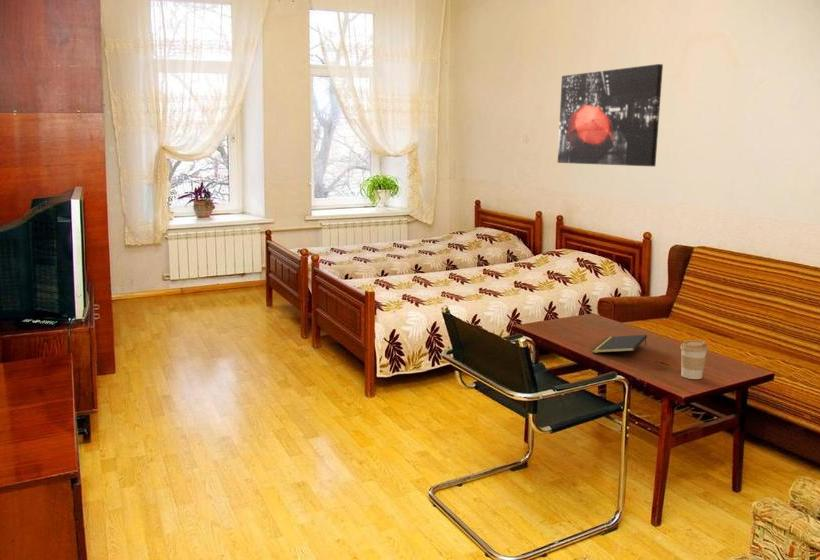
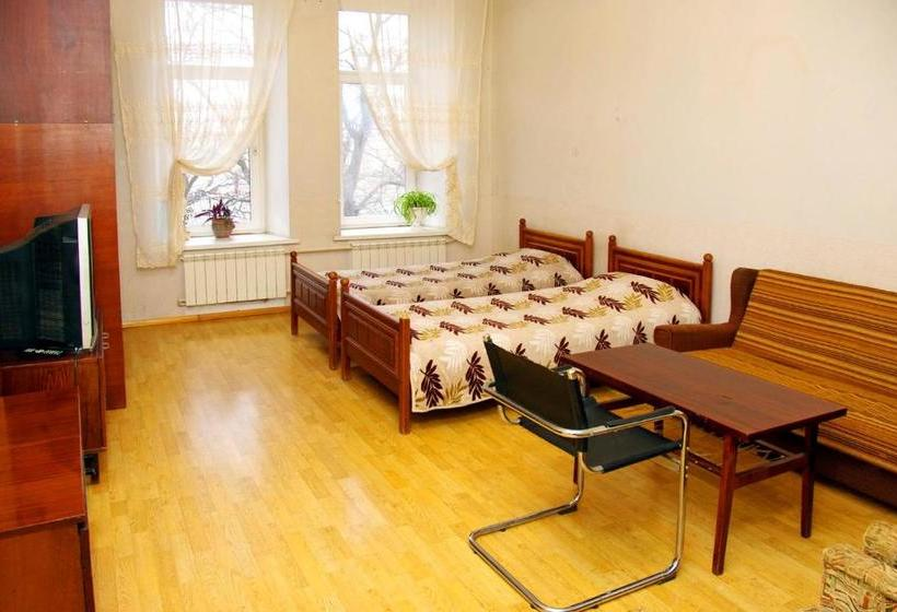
- wall art (605, 118)
- coffee cup (693, 359)
- notepad (619, 343)
